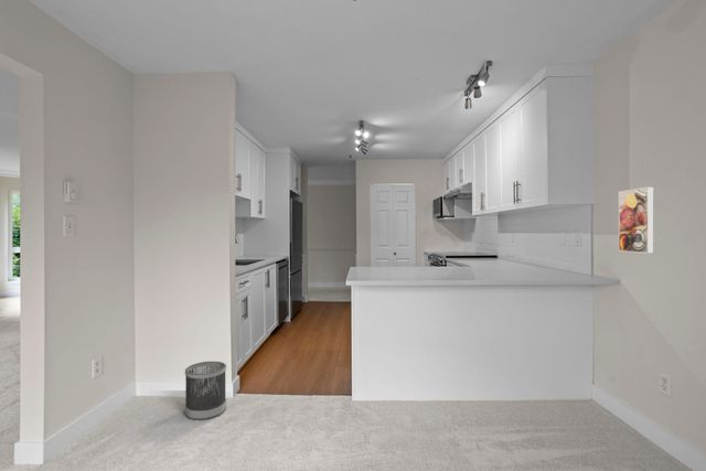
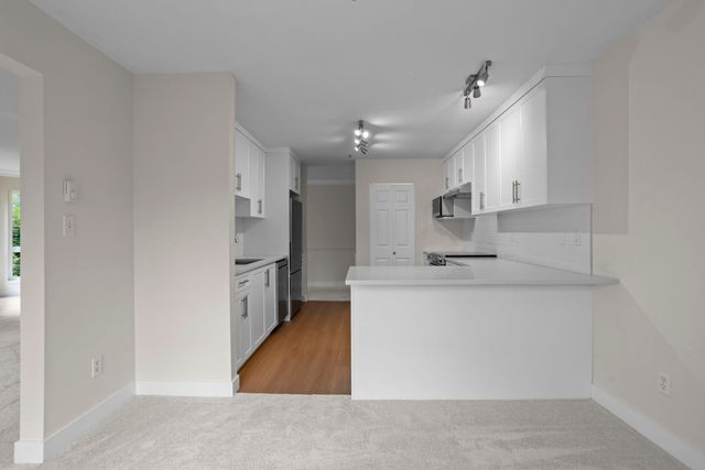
- wastebasket (205, 388)
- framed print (634, 221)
